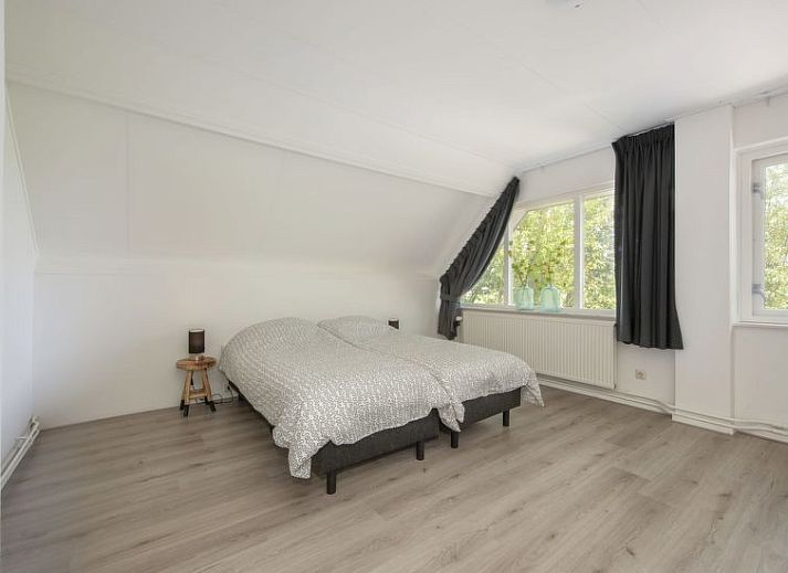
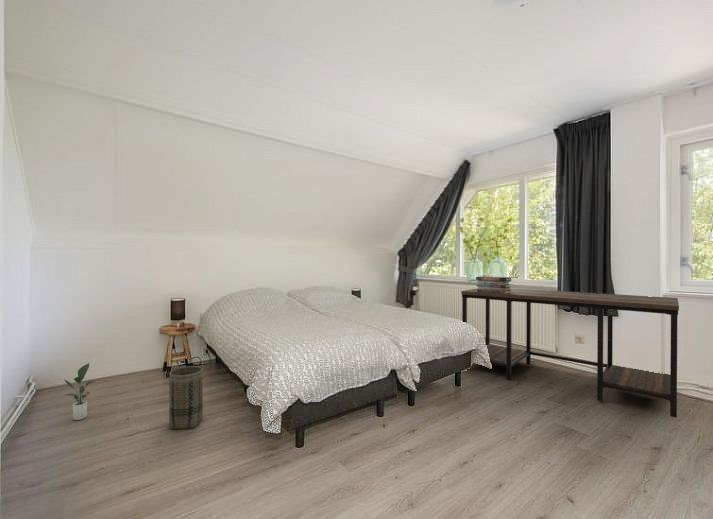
+ basket (186, 396)
+ desk (555, 355)
+ book stack (493, 284)
+ potted plant (77, 393)
